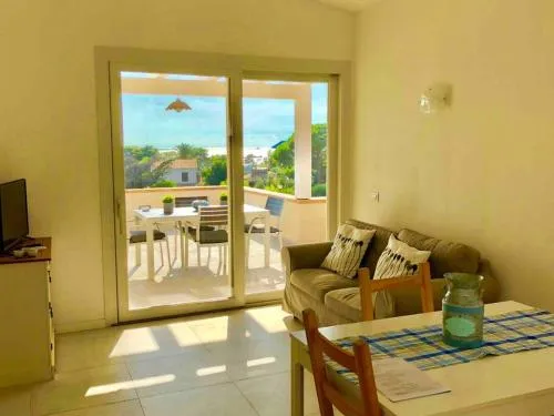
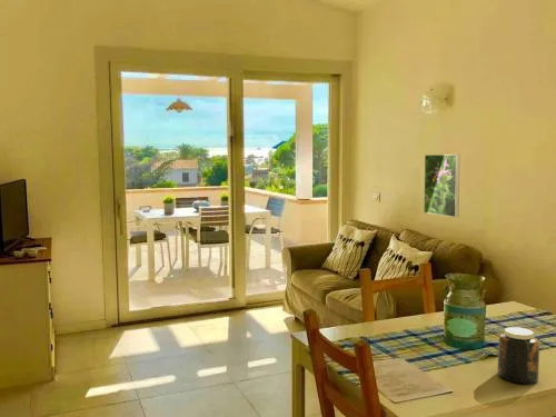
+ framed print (440, 185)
+ jar (518, 354)
